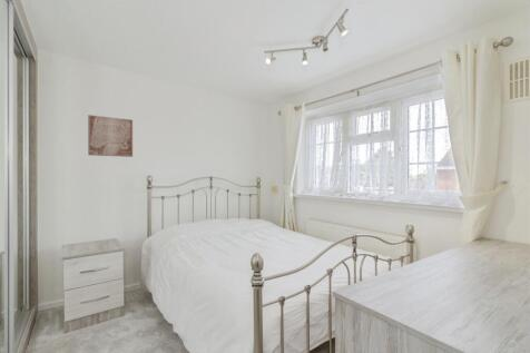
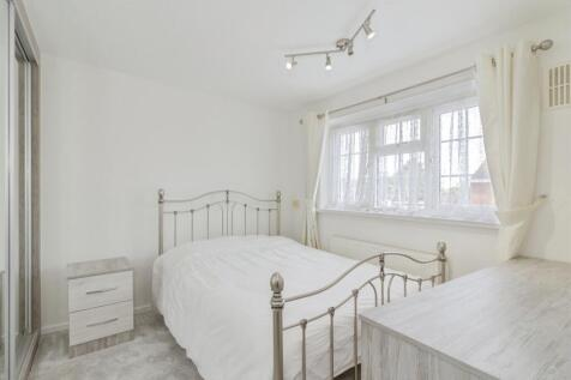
- wall art (110, 136)
